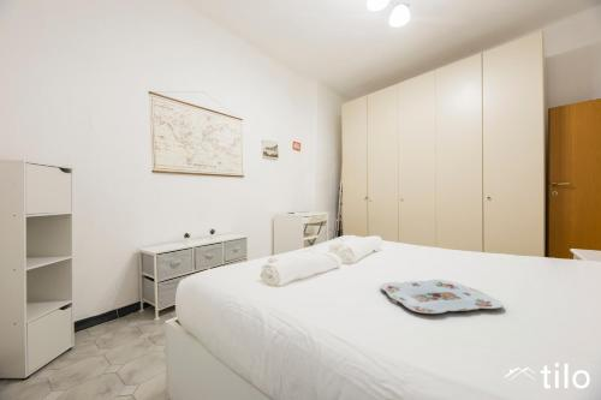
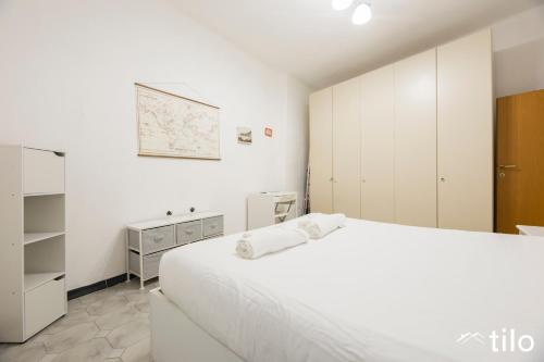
- serving tray (435, 294)
